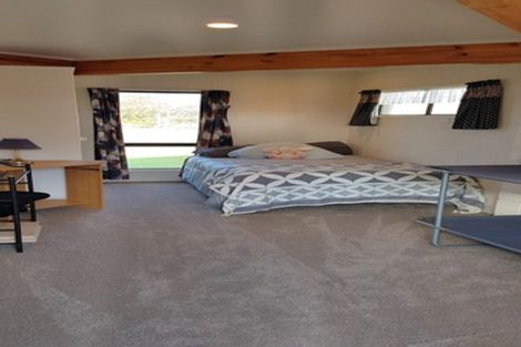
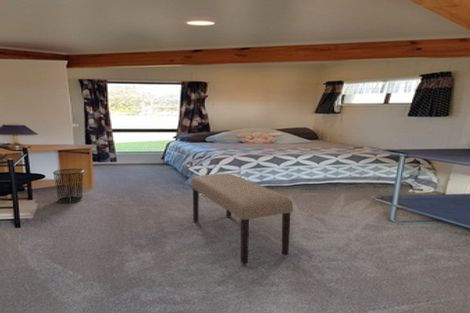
+ waste bin (69, 185)
+ bench (235, 210)
